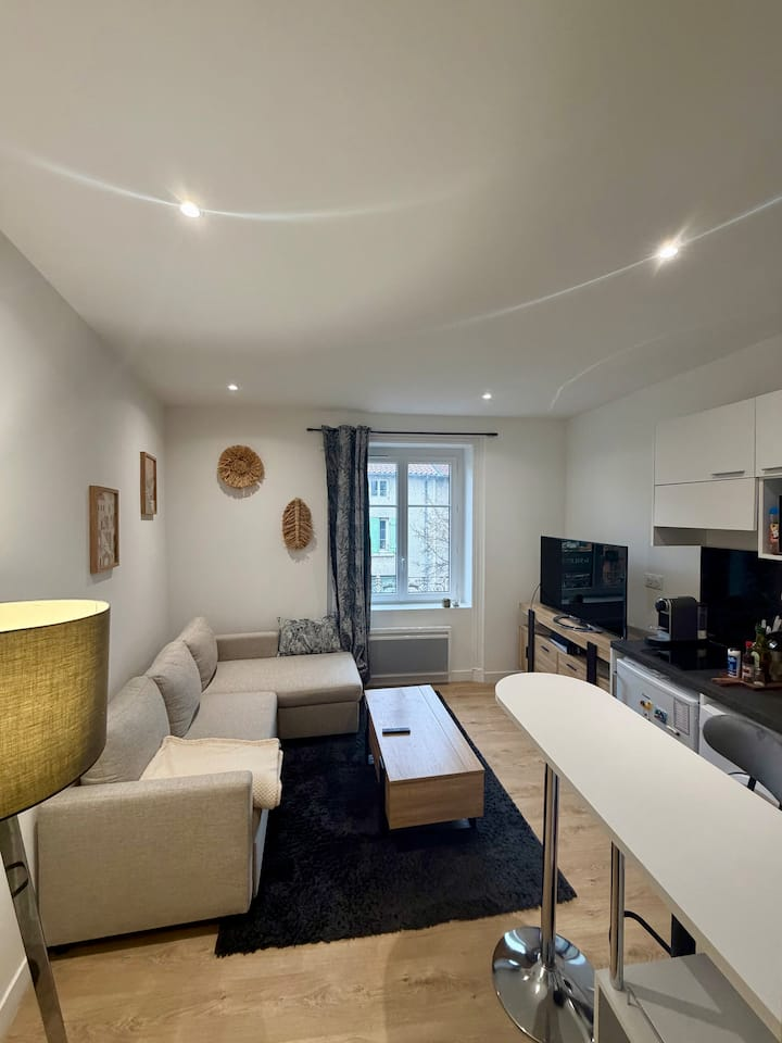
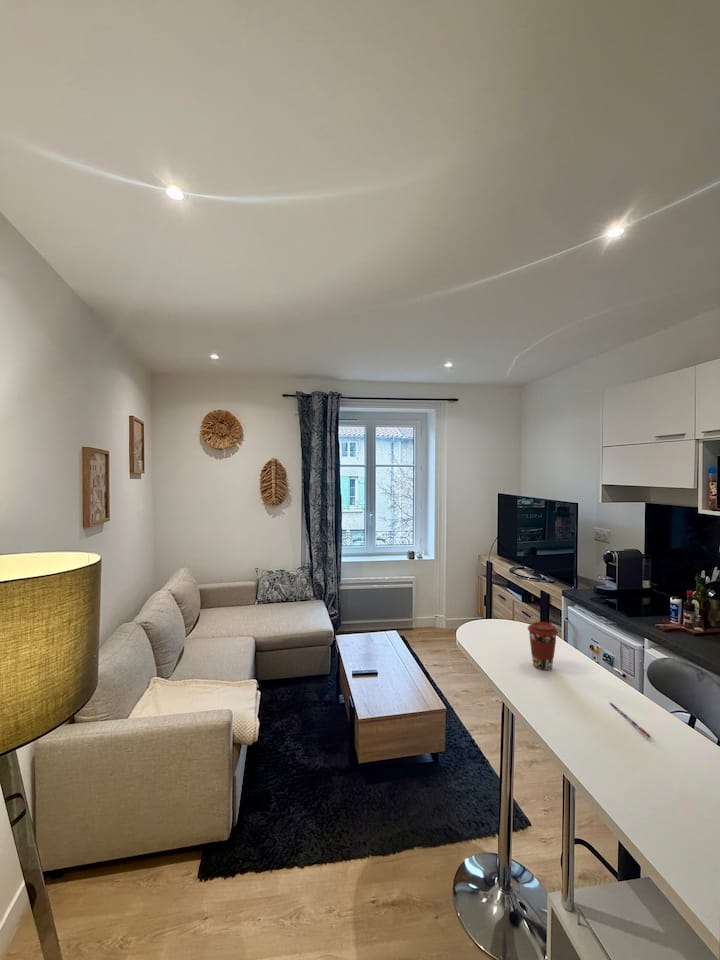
+ pen (628, 718)
+ coffee cup (542, 645)
